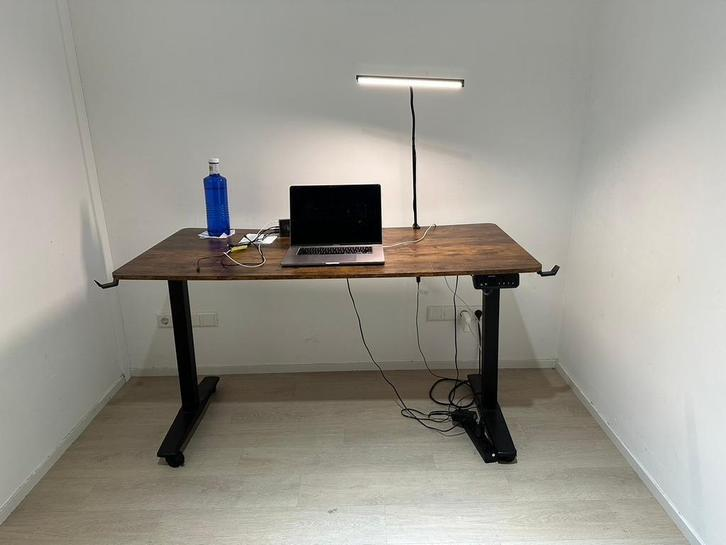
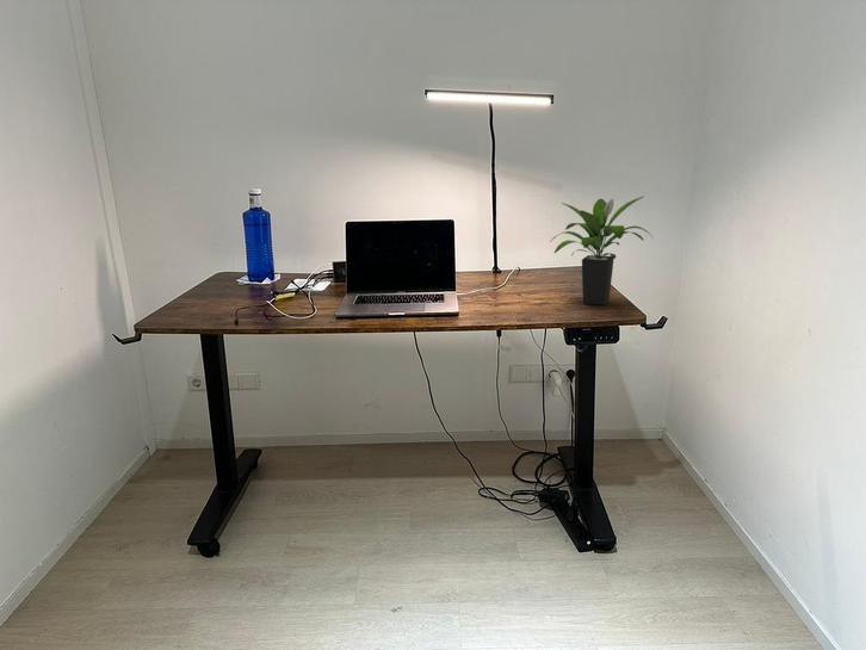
+ potted plant (598, 250)
